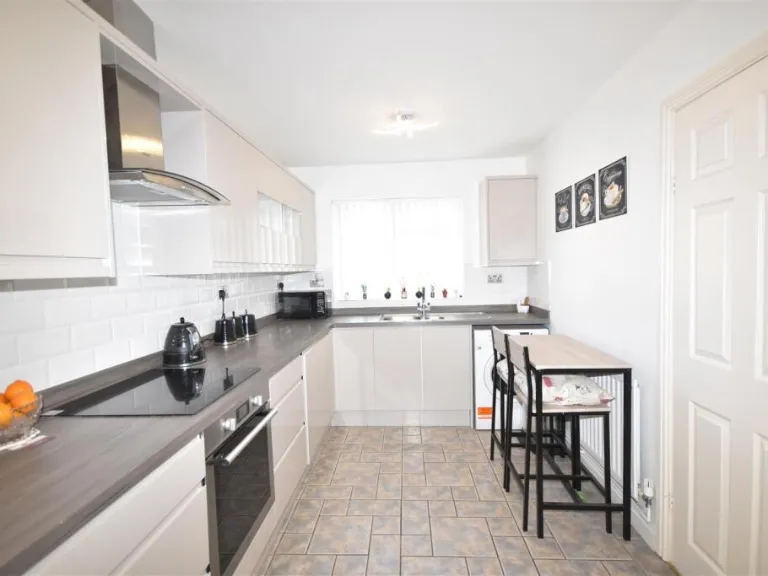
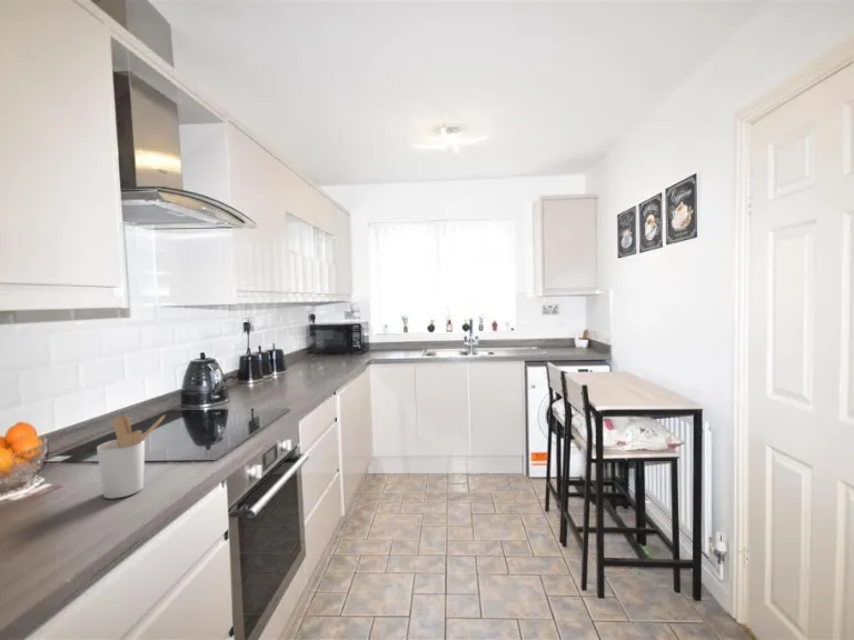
+ utensil holder (133, 452)
